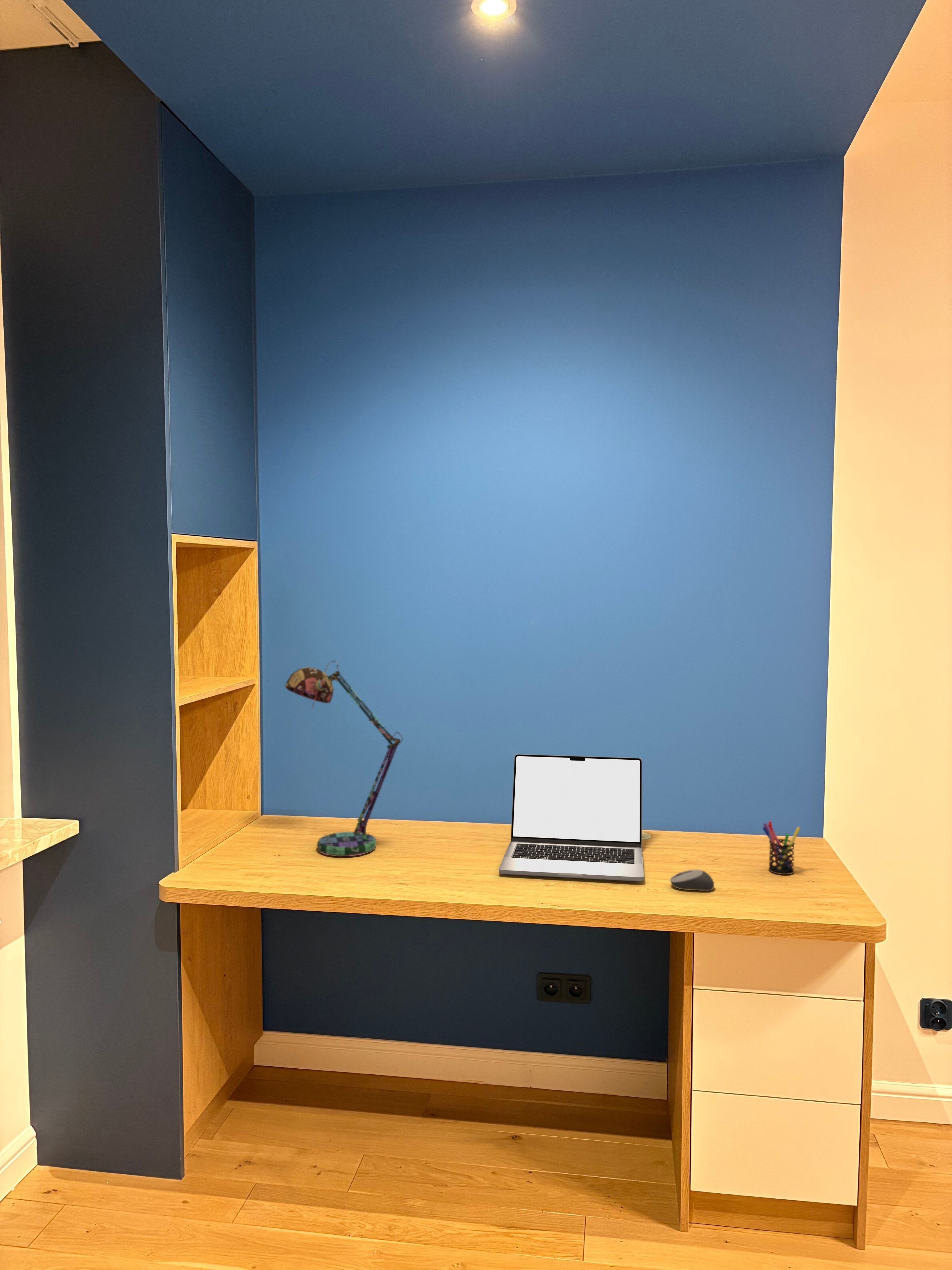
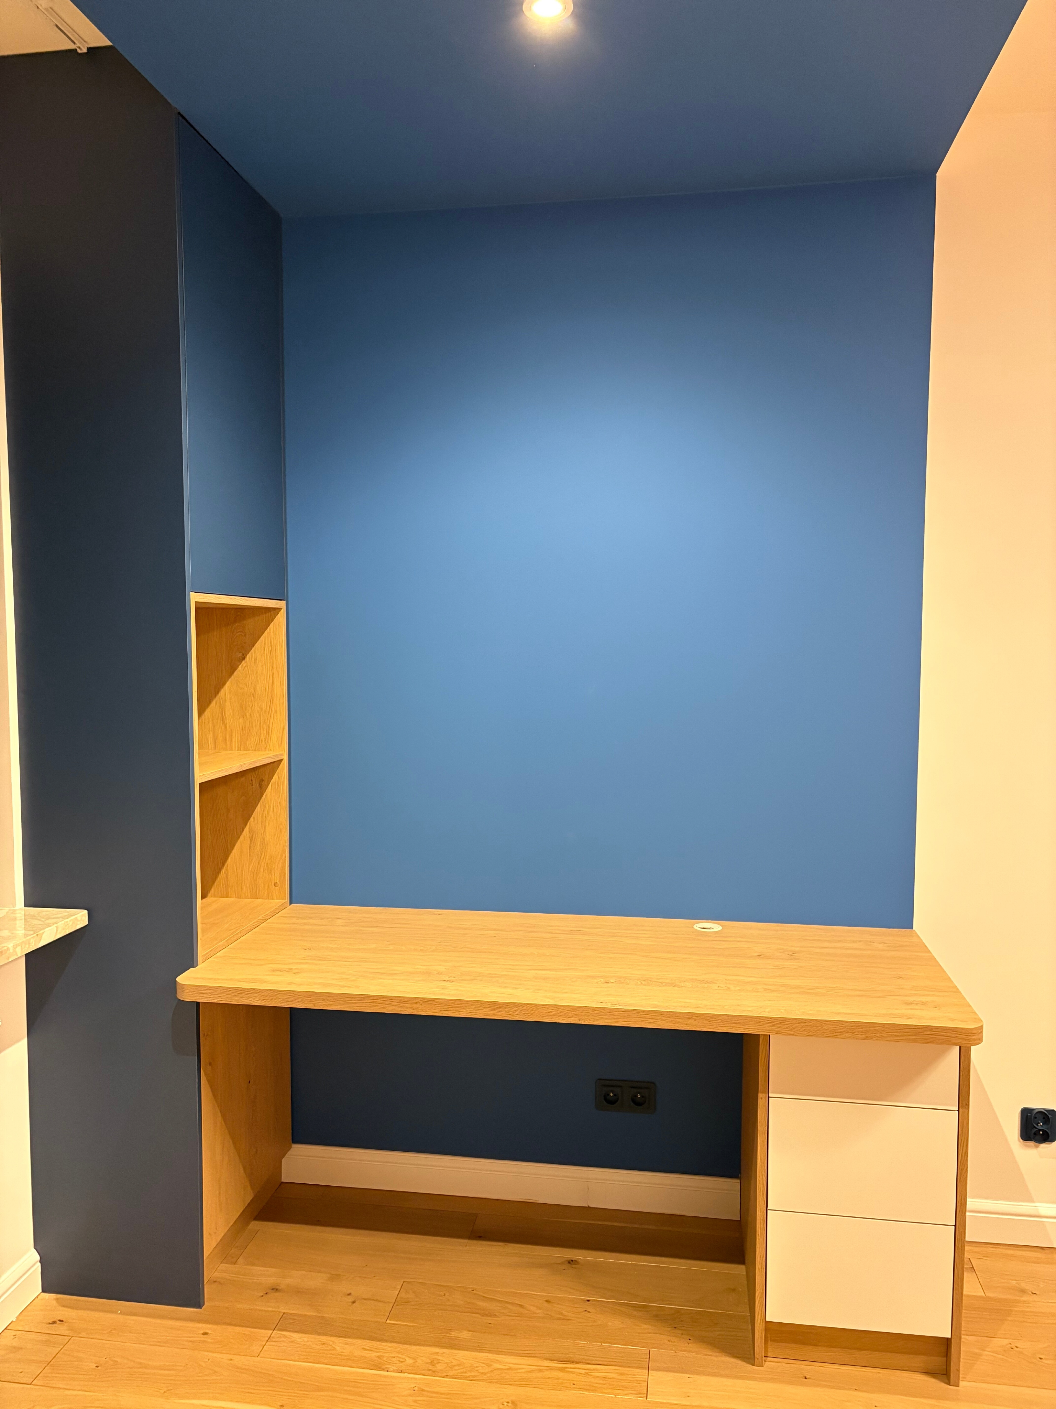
- laptop (574, 813)
- computer mouse (692, 879)
- pen holder (781, 847)
- desk lamp (369, 721)
